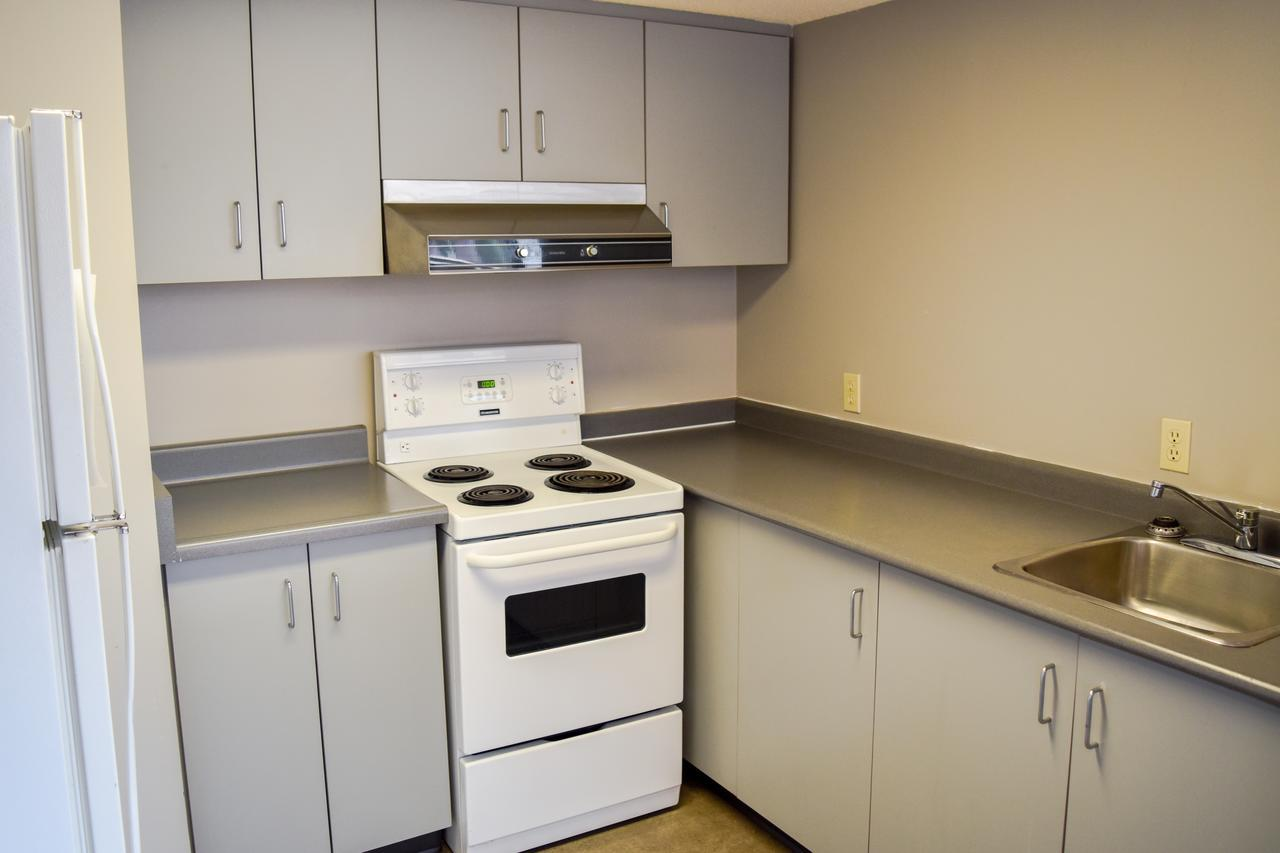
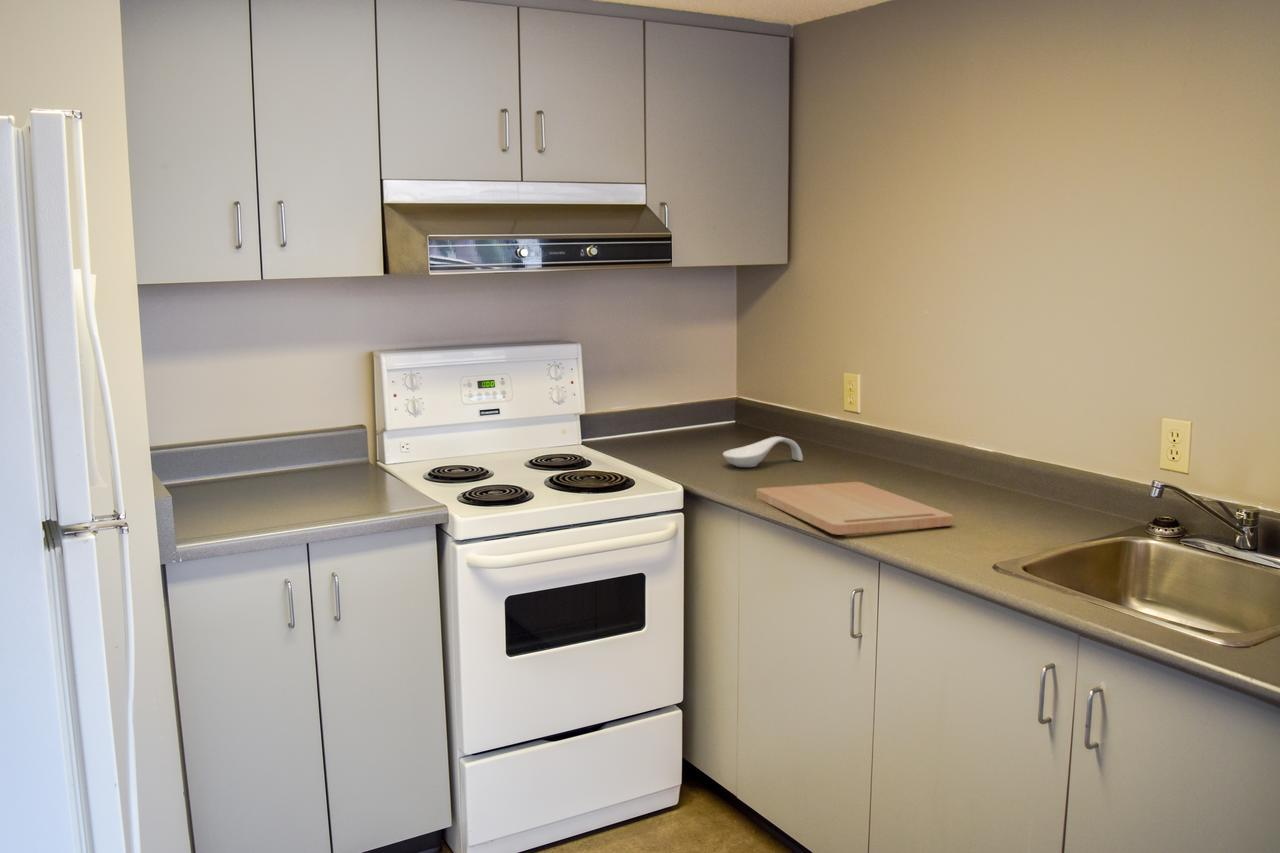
+ spoon rest (762, 451)
+ cutting board (848, 505)
